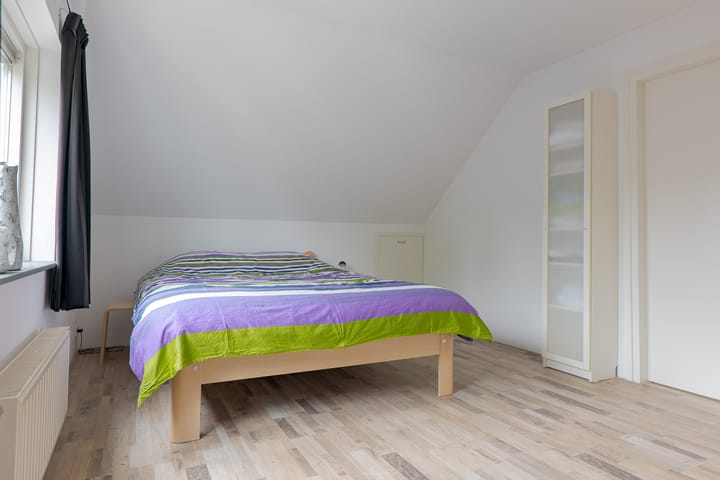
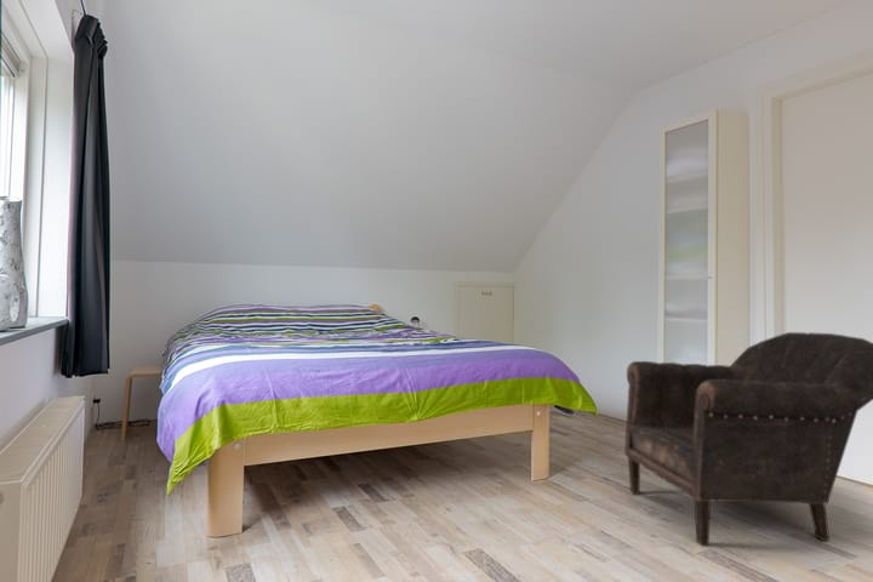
+ armchair (753, 422)
